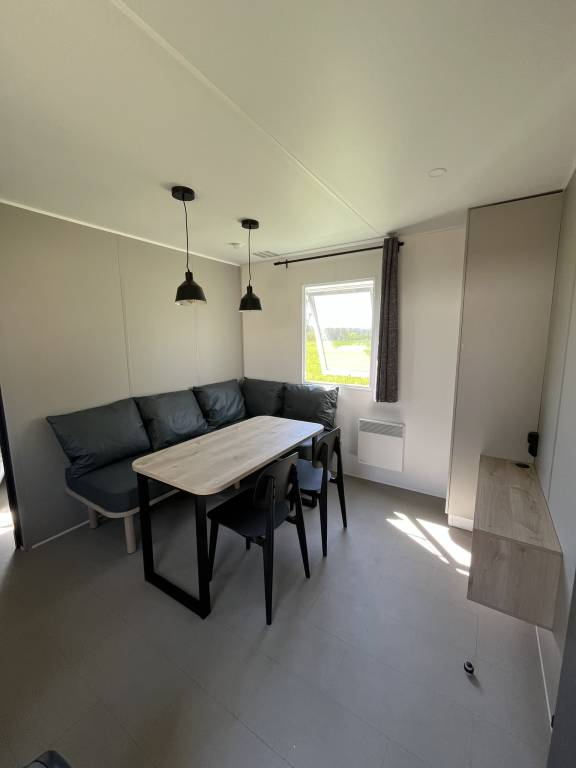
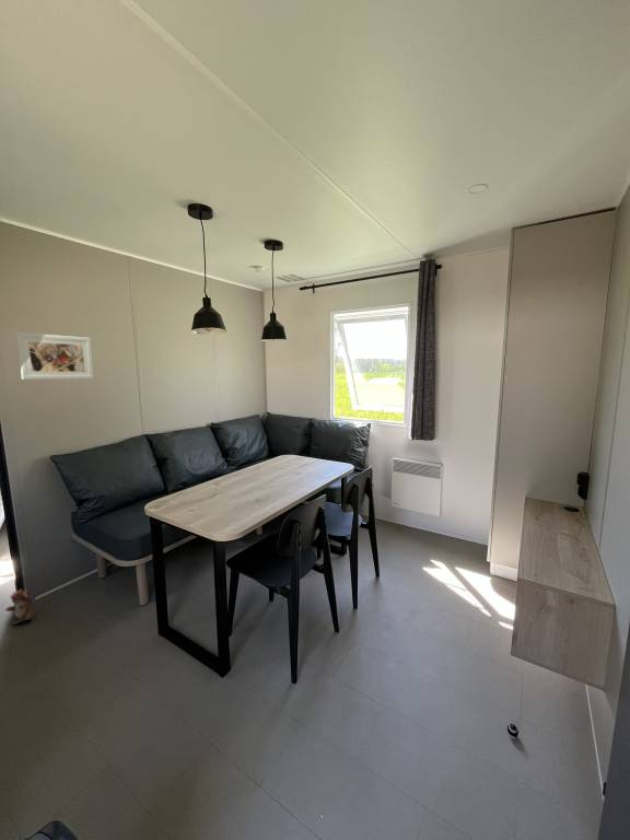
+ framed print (58, 357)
+ plush toy (20, 605)
